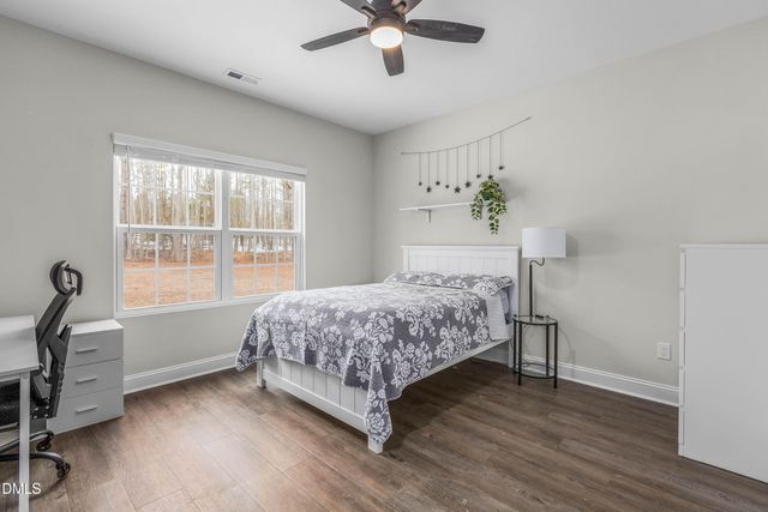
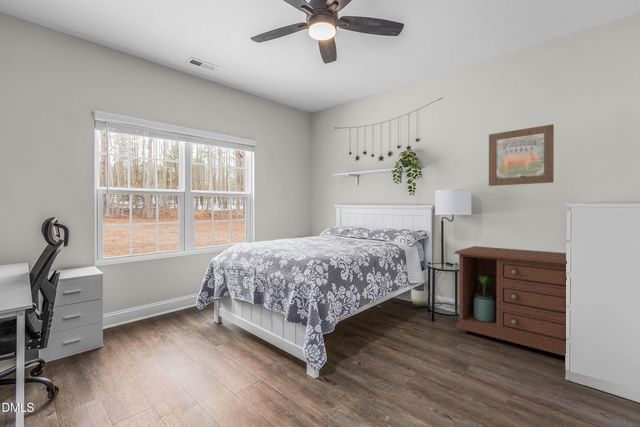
+ planter (419, 297)
+ wall art (519, 157)
+ dresser (522, 296)
